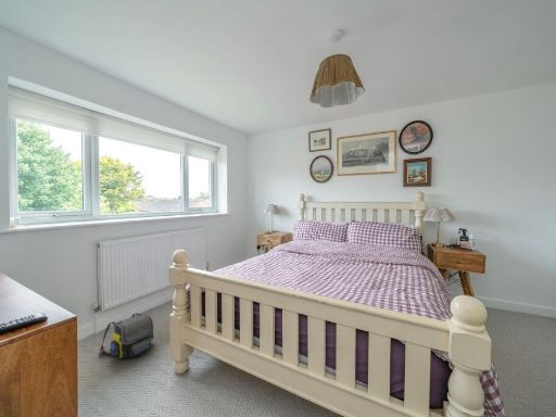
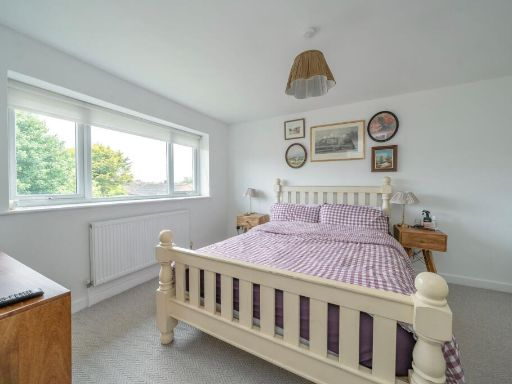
- shoulder bag (130, 333)
